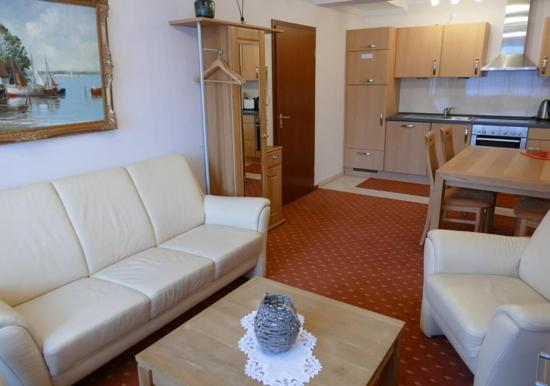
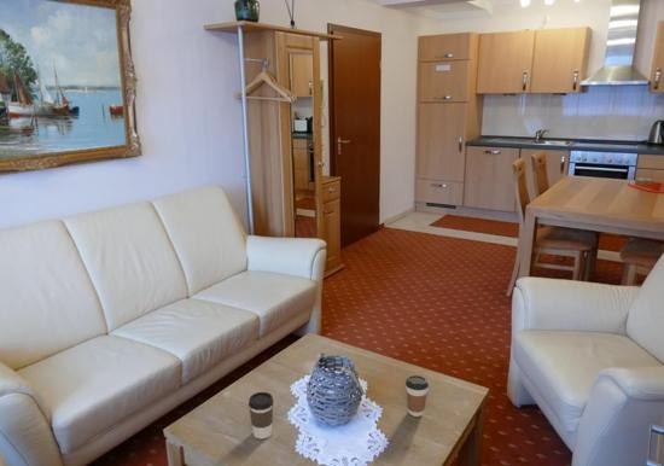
+ coffee cup (415, 396)
+ coffee cup (261, 415)
